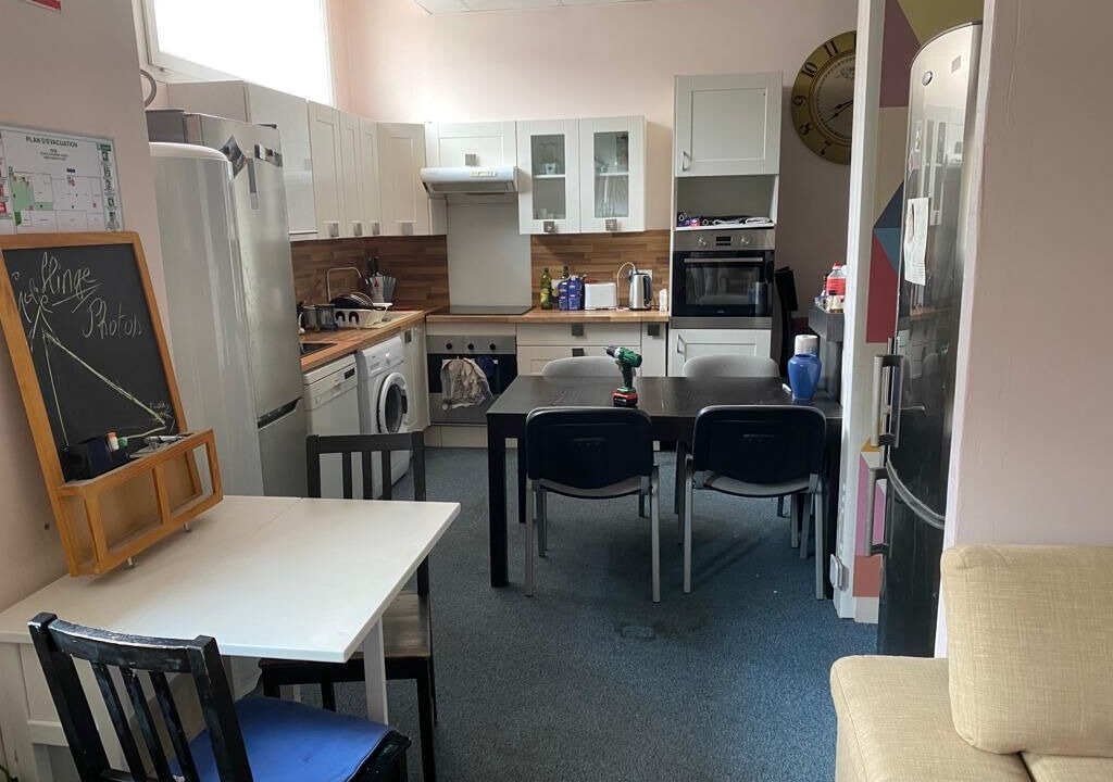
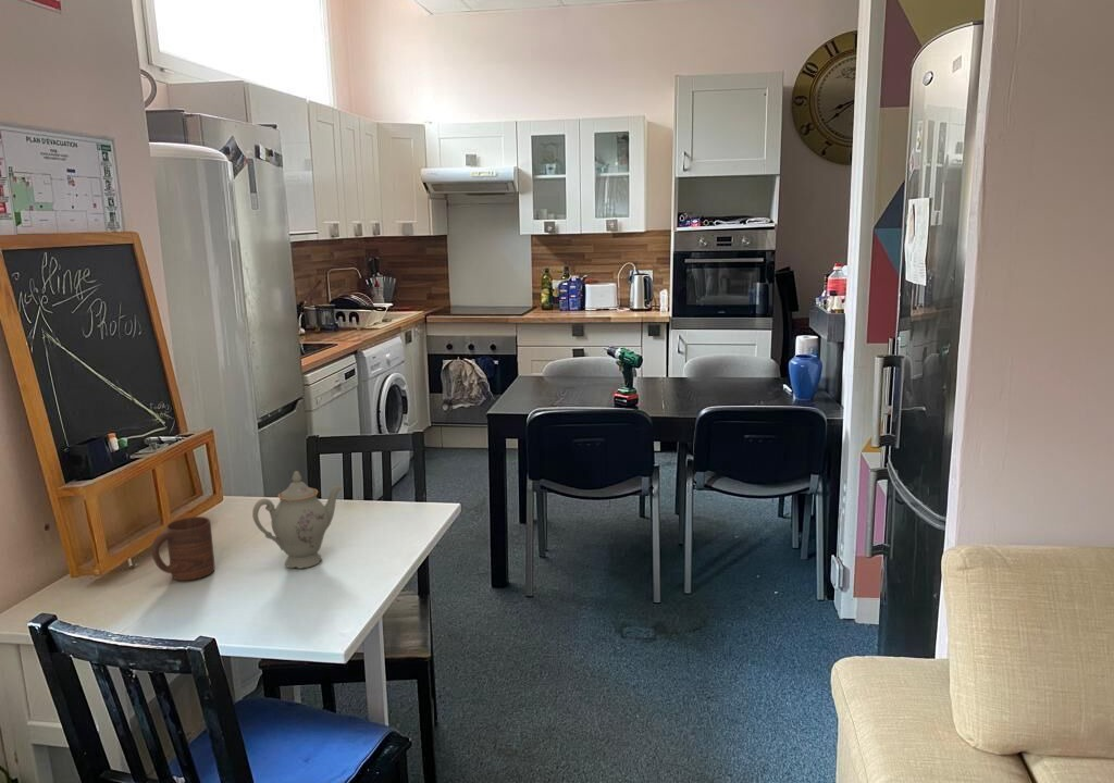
+ cup (186, 550)
+ chinaware (300, 517)
